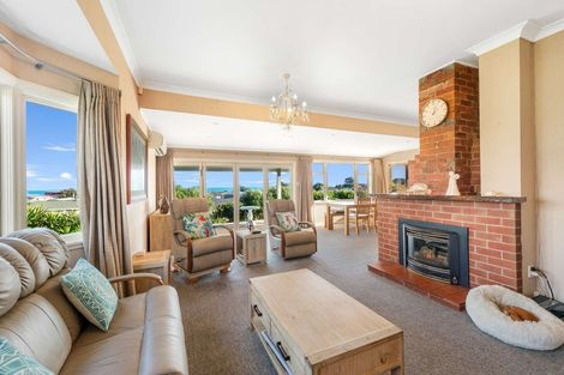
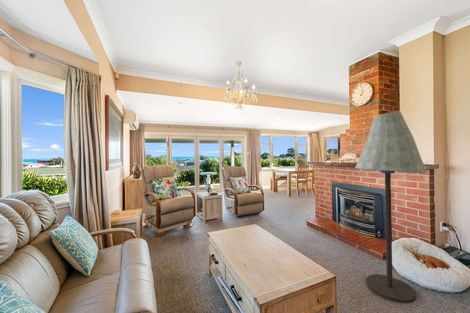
+ floor lamp (388, 200)
